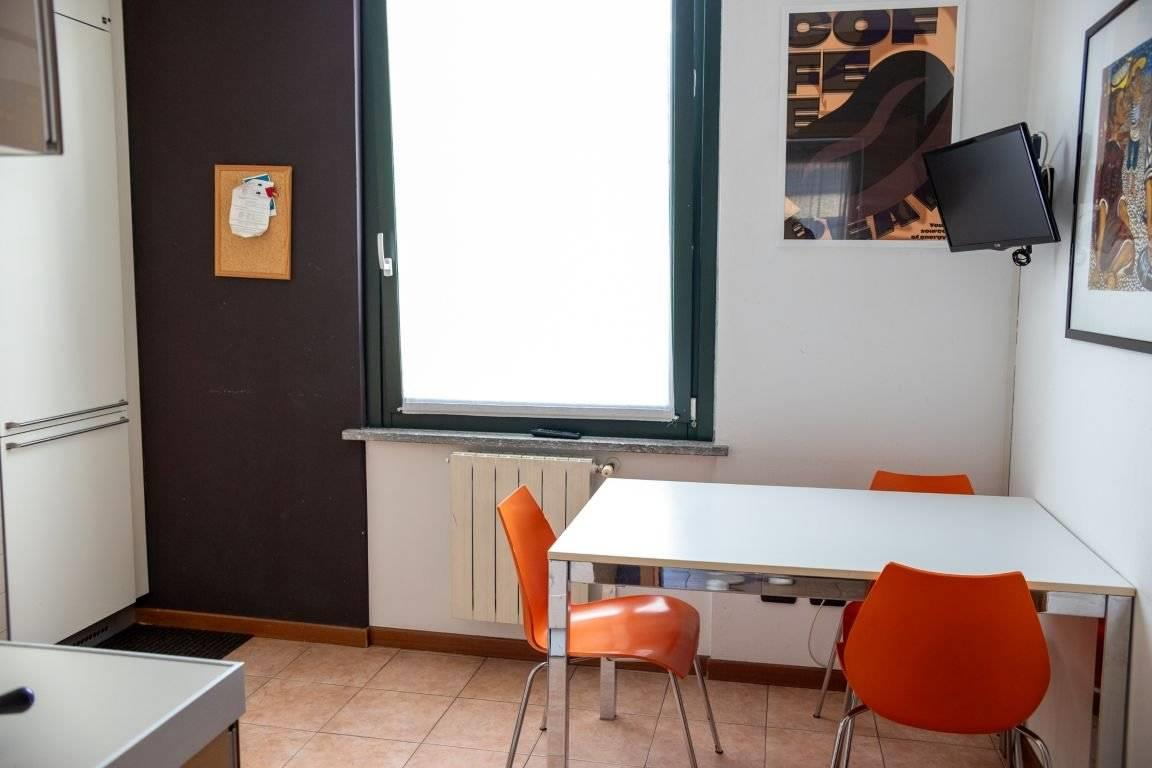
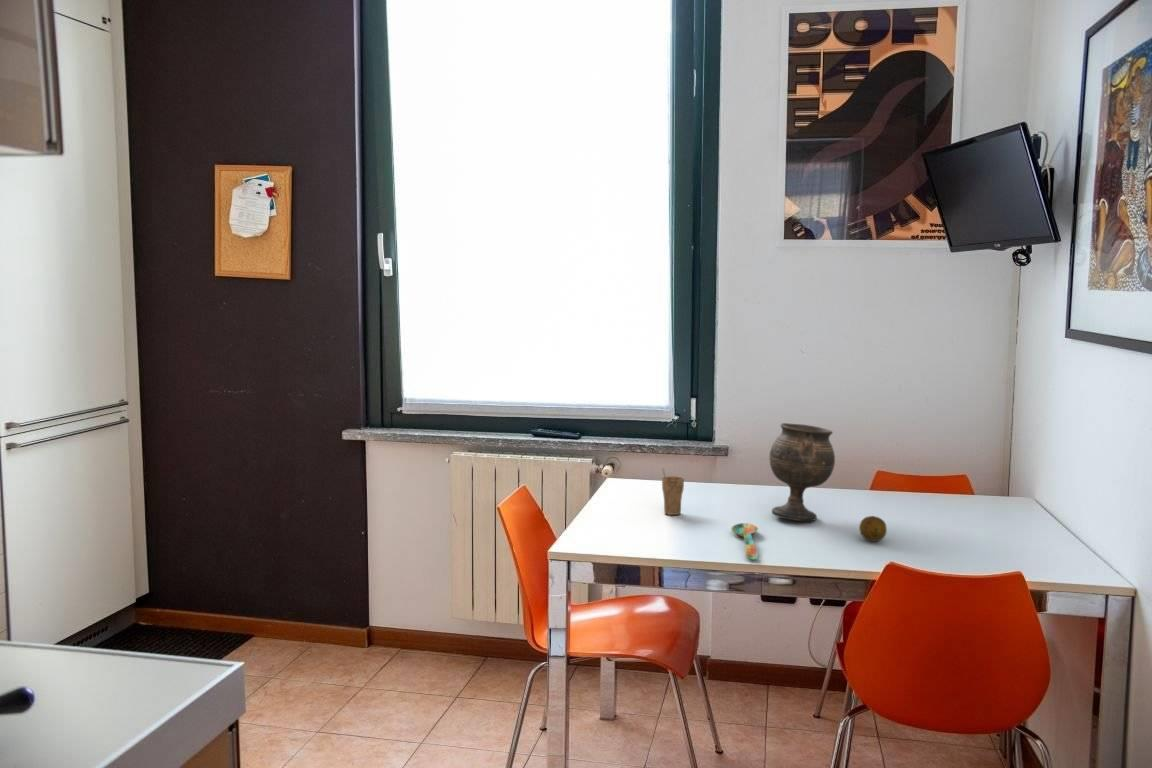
+ goblet (801, 471)
+ cup (672, 491)
+ spoon (747, 539)
+ fruit (872, 528)
